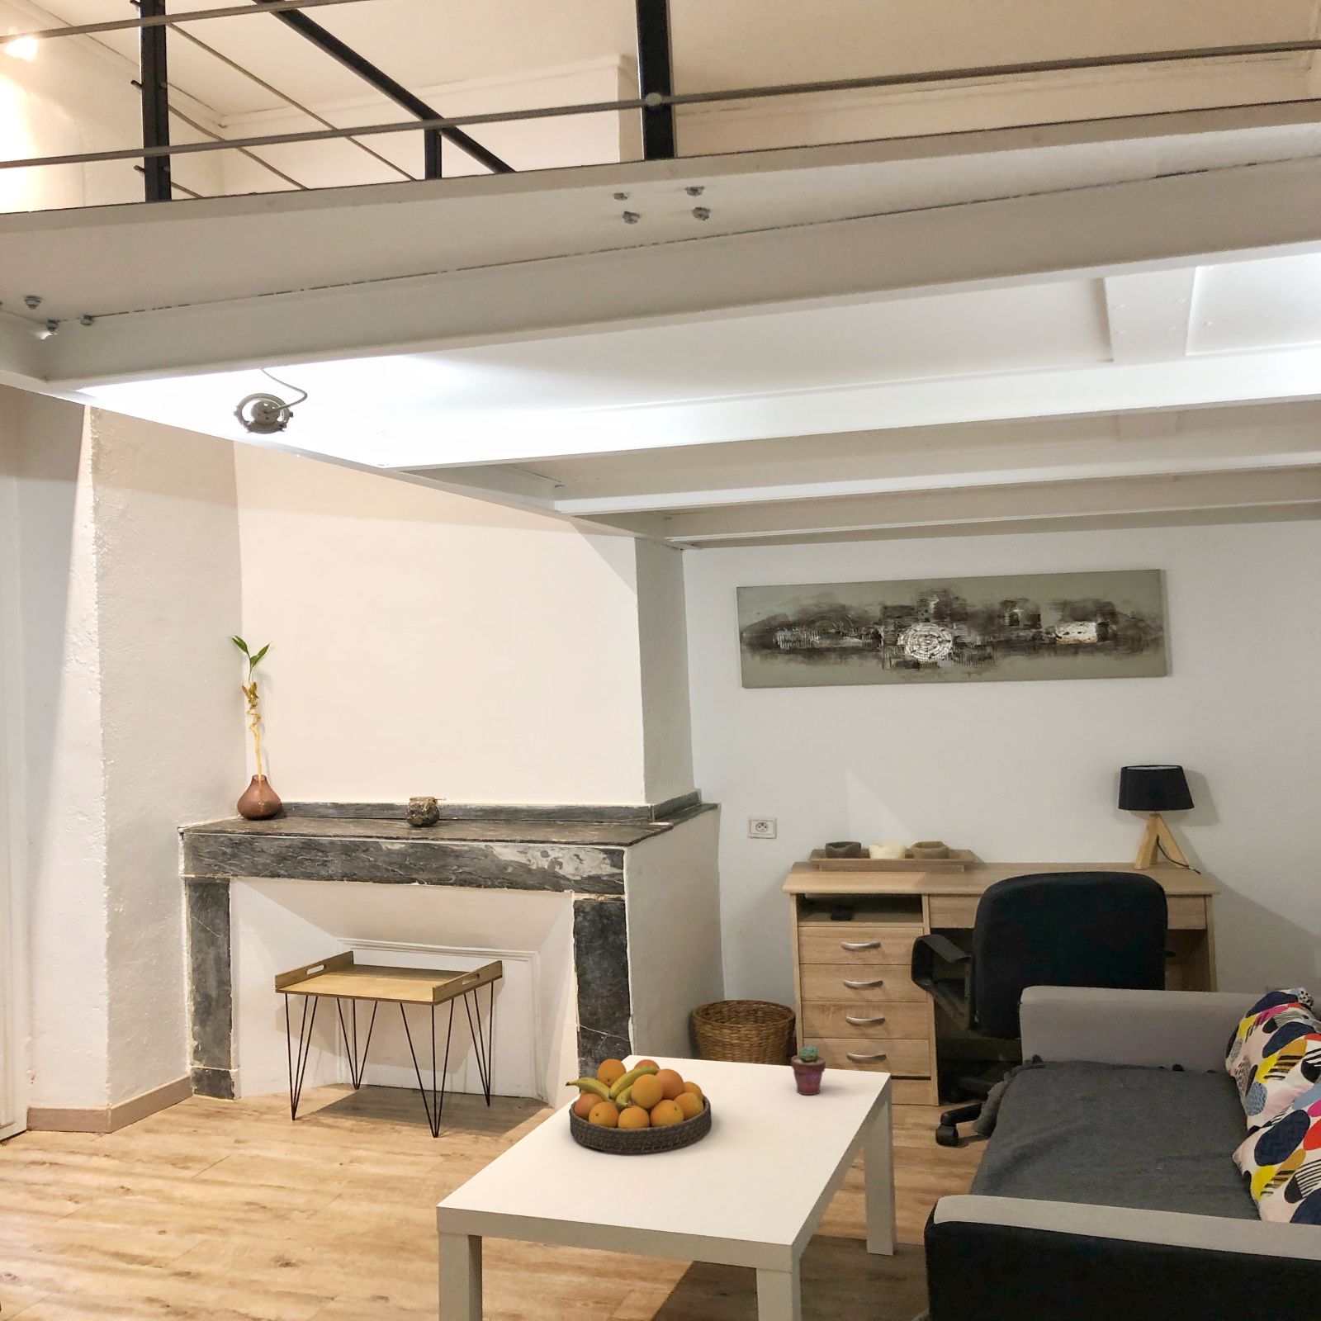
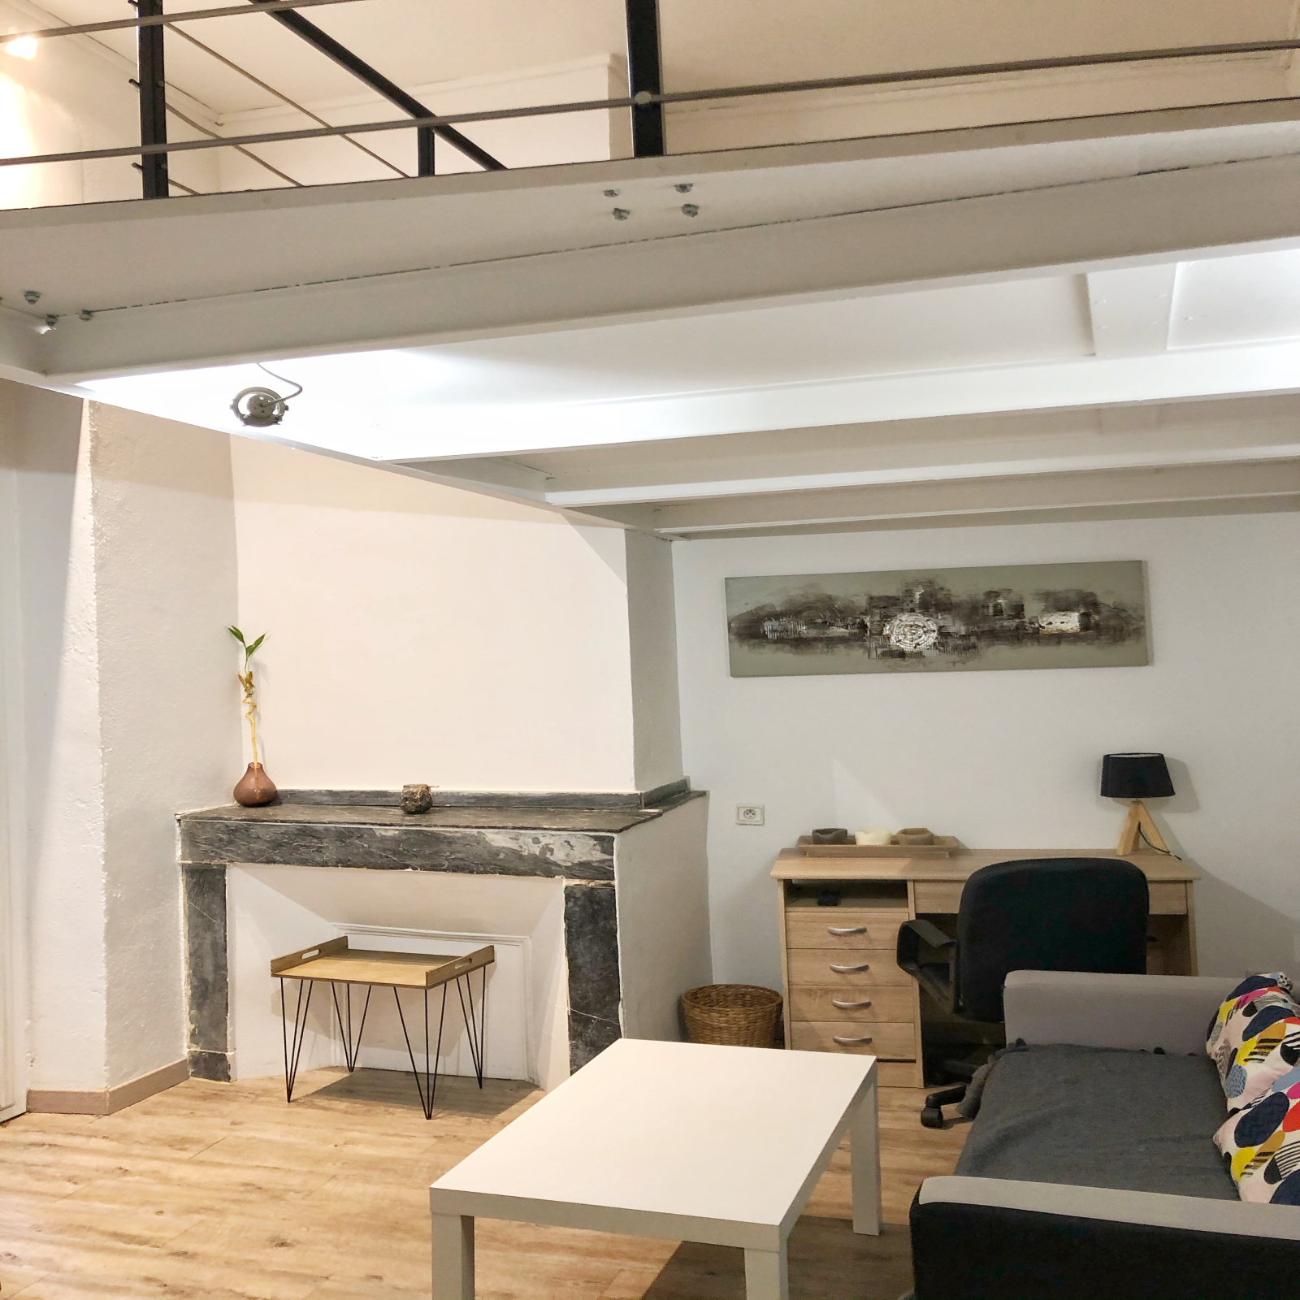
- potted succulent (808, 1068)
- fruit bowl (640, 1096)
